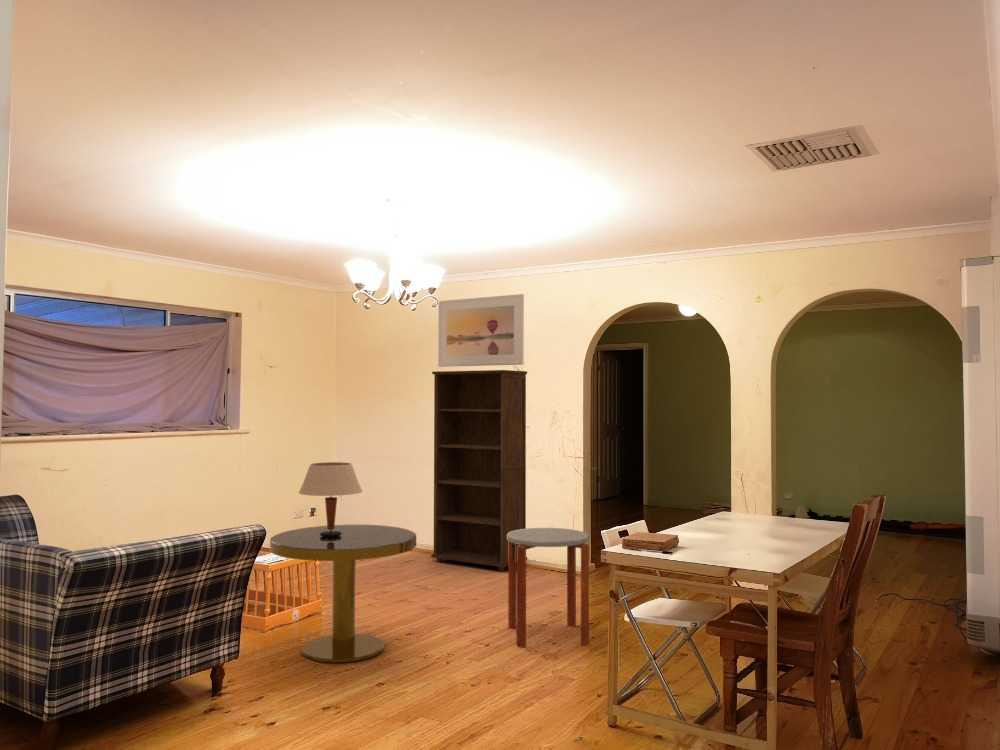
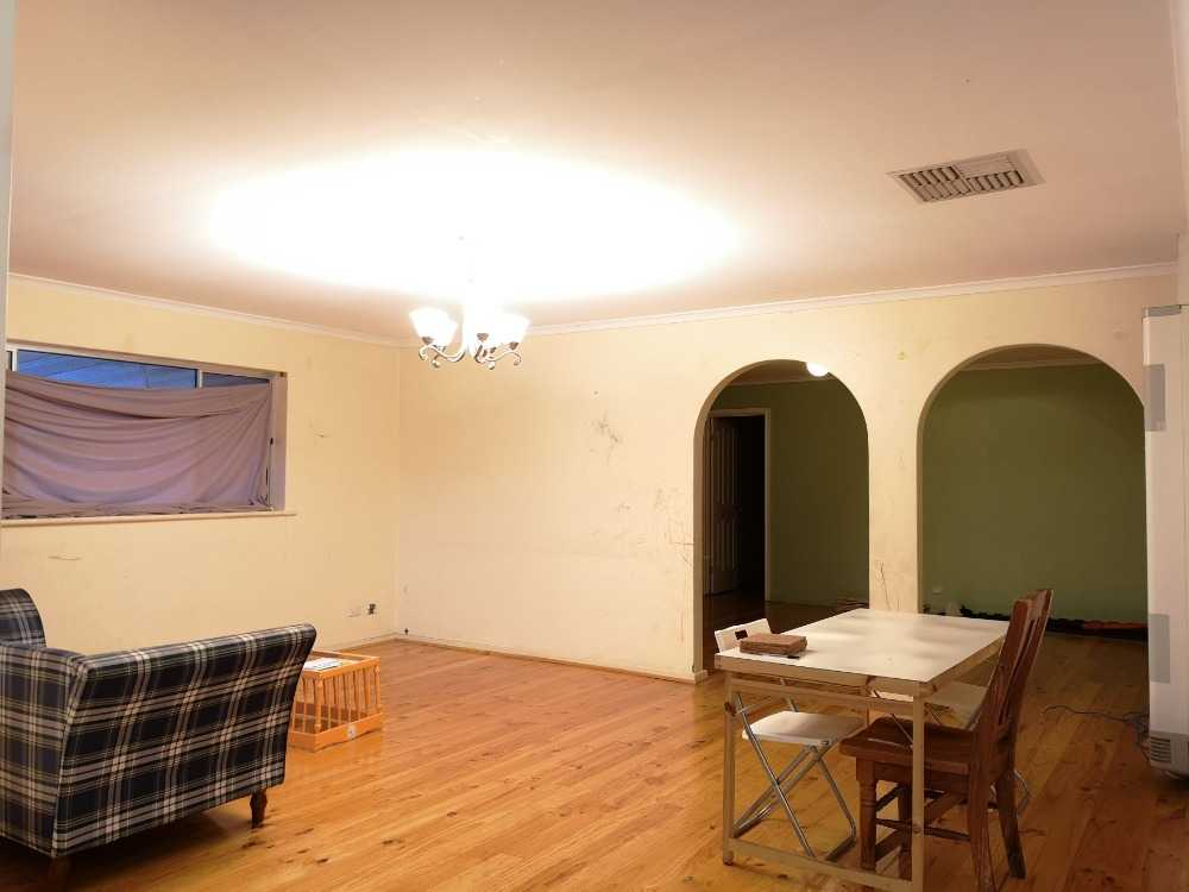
- side table (343, 593)
- side table (567, 585)
- table lamp (330, 499)
- bookcase (479, 467)
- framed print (479, 331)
